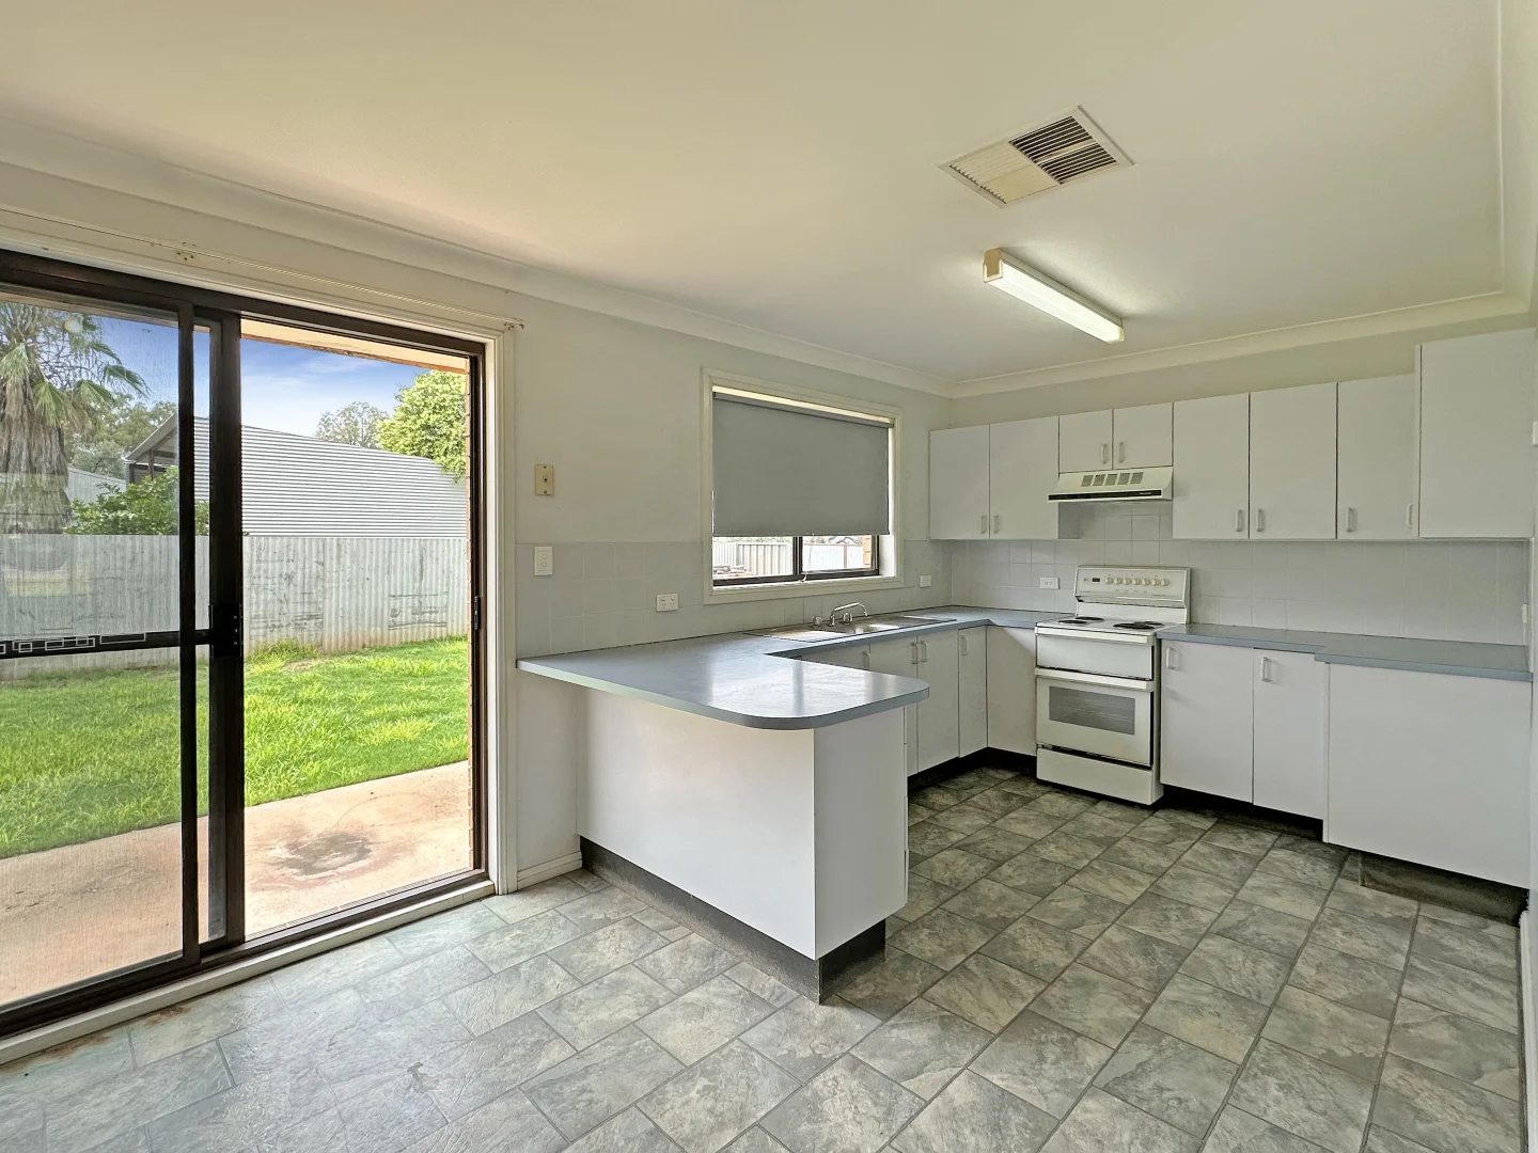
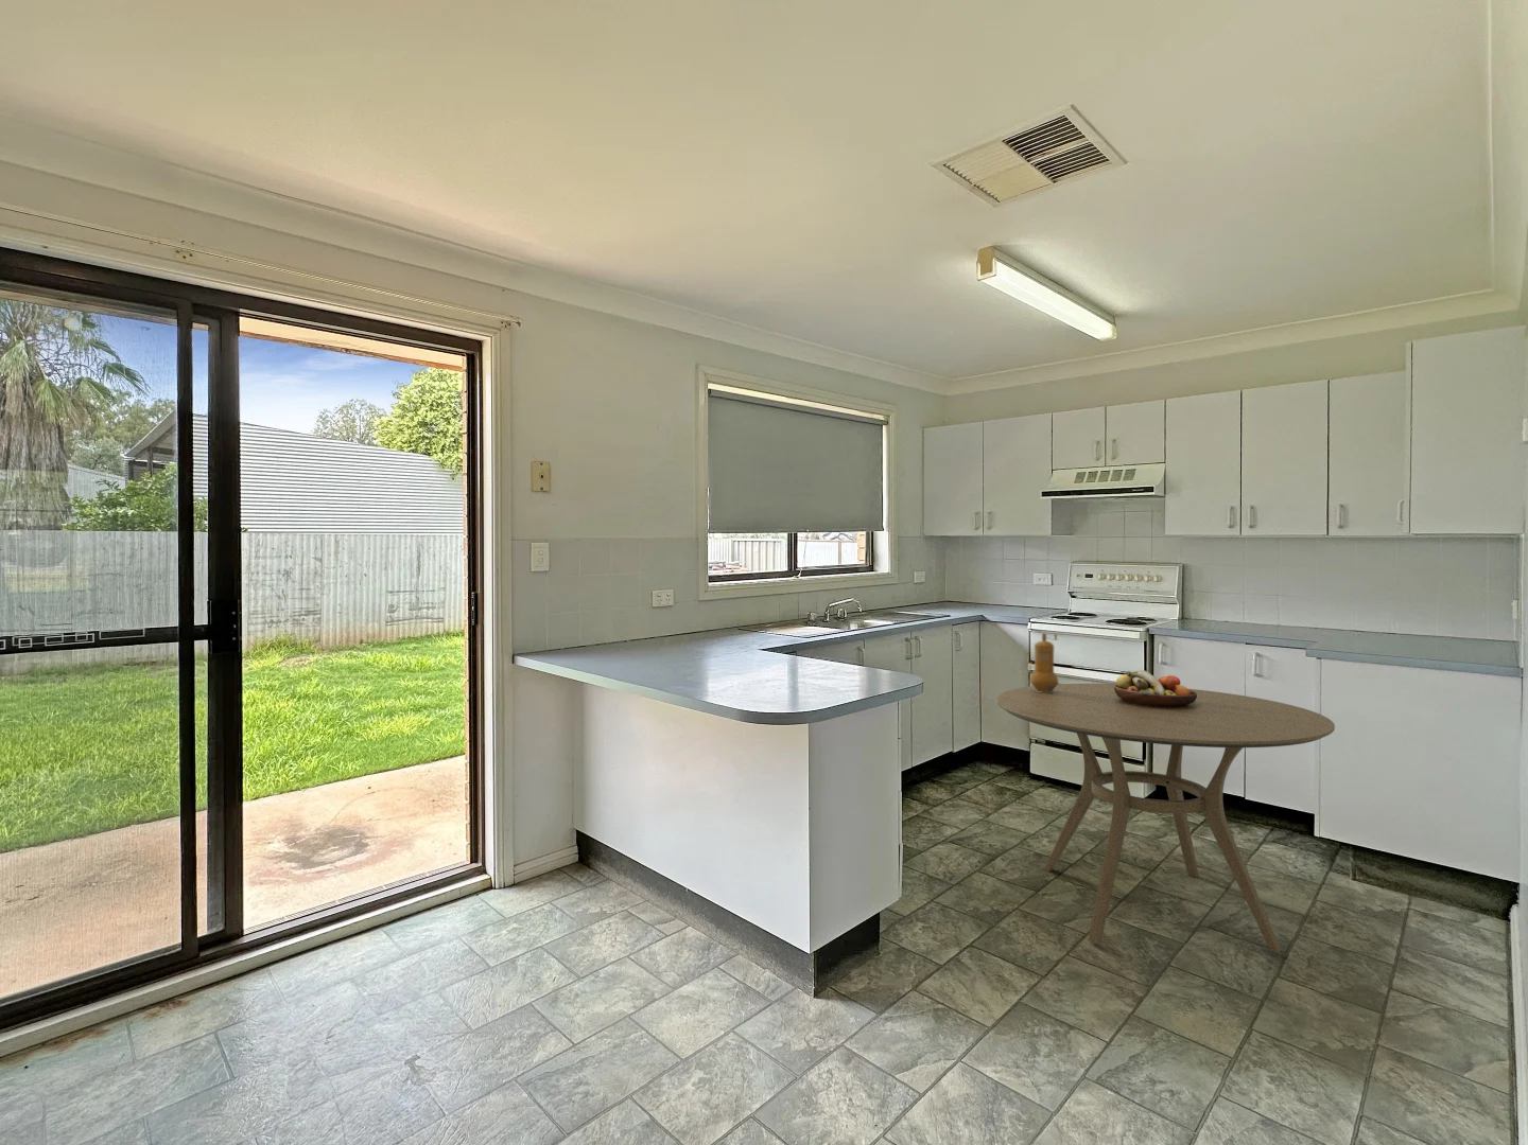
+ pepper mill (1046, 662)
+ dining table (1149, 806)
+ fruit bowl (1155, 686)
